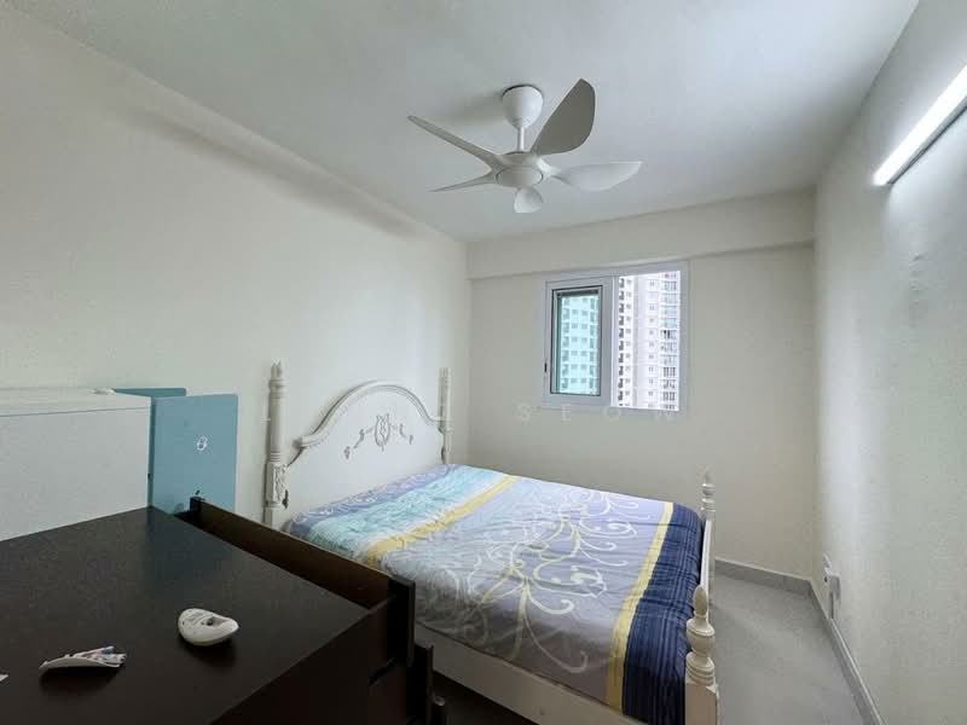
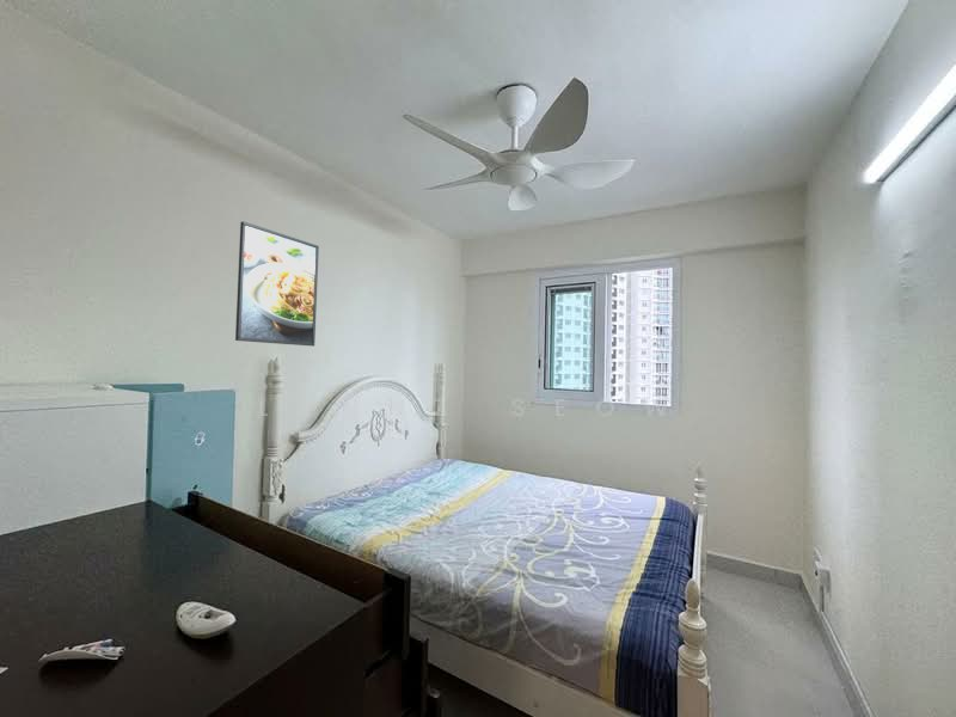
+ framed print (280, 288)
